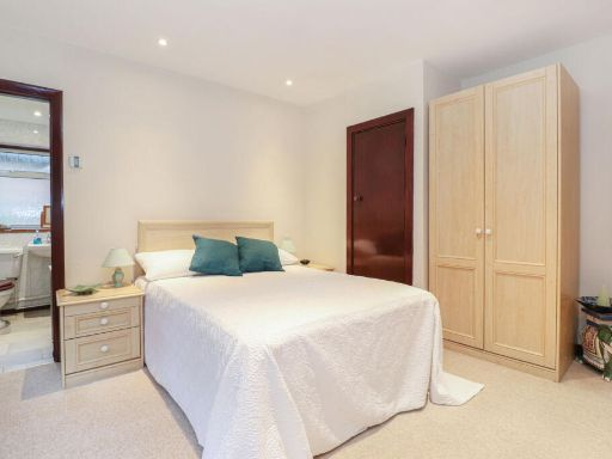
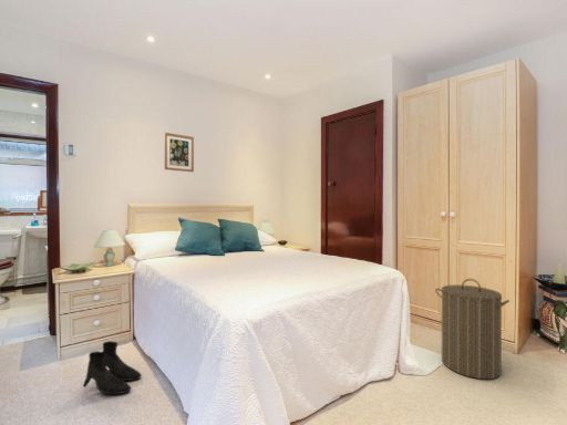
+ laundry hamper (470, 322)
+ boots (113, 364)
+ wall art (179, 153)
